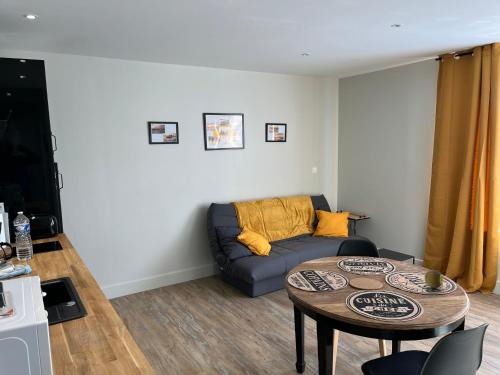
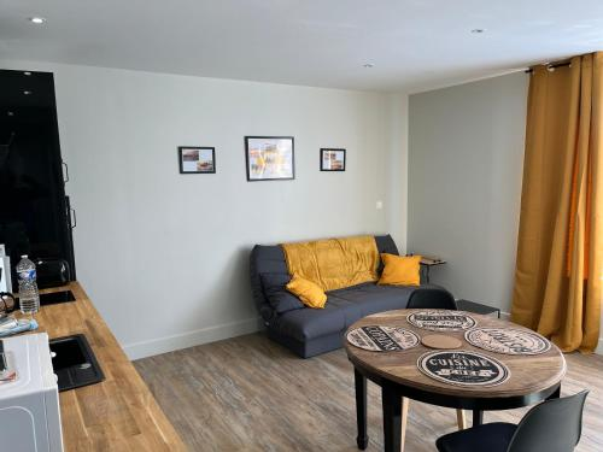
- fruit (433, 278)
